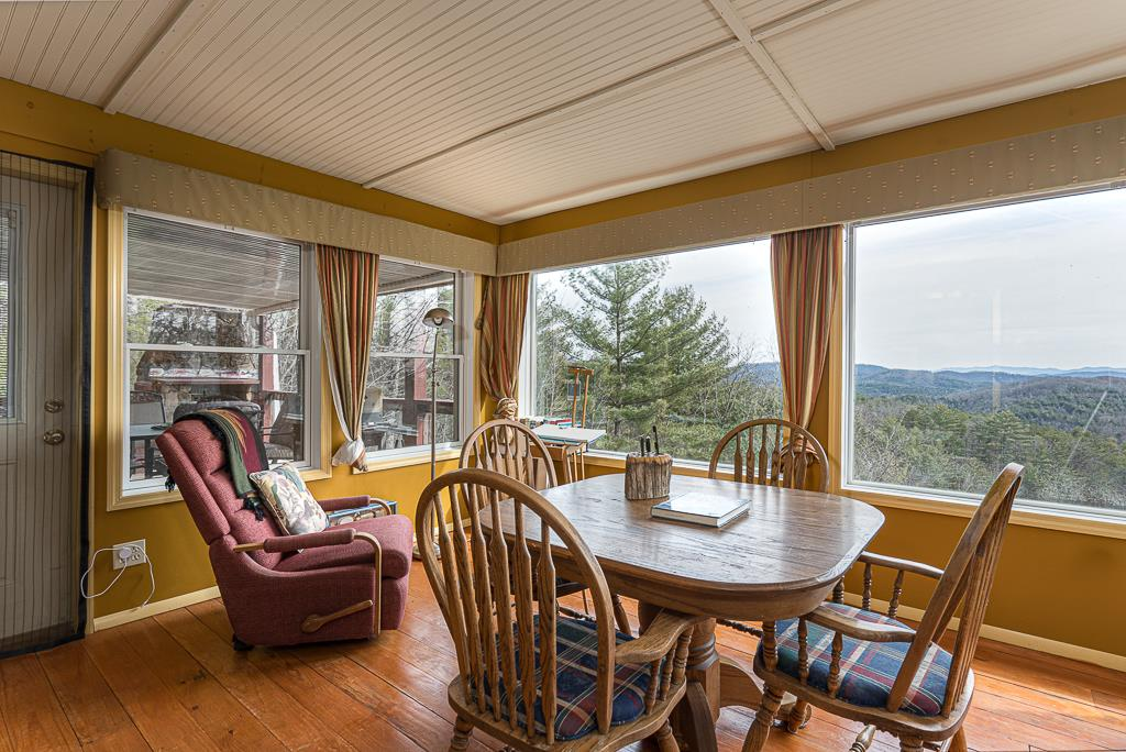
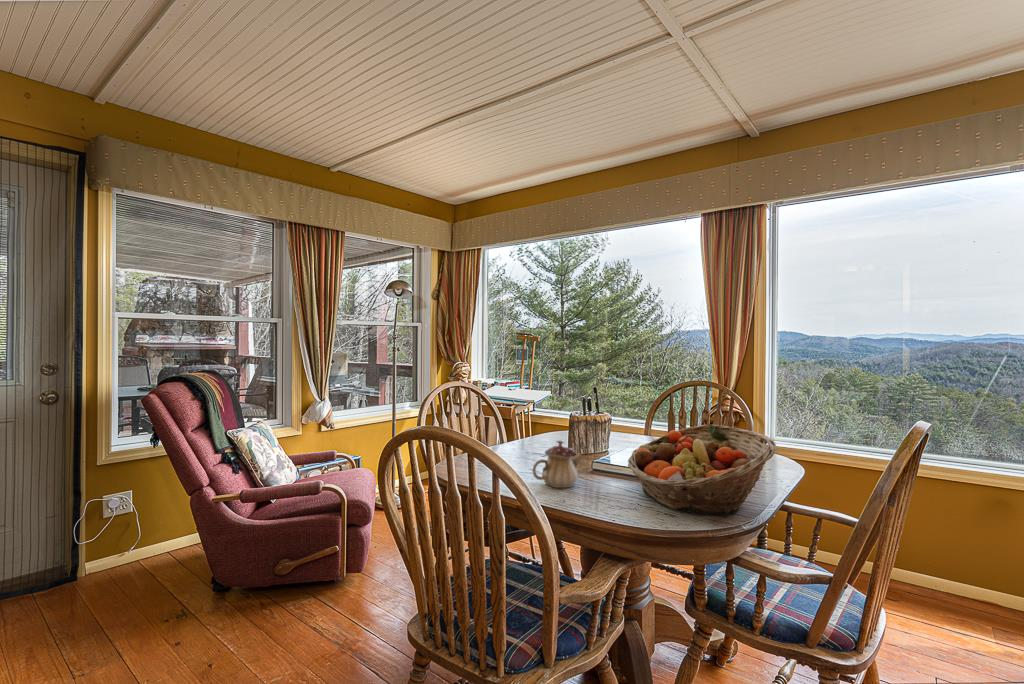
+ fruit basket (696, 463)
+ teapot (557, 462)
